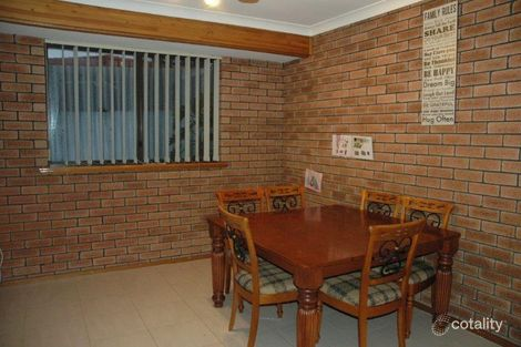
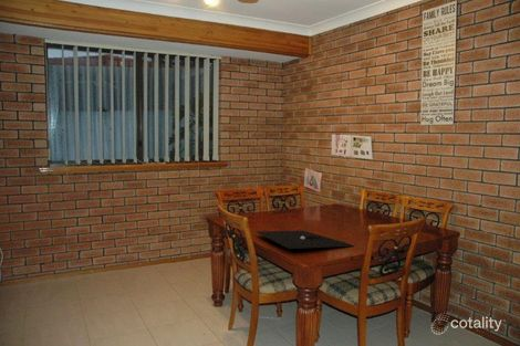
+ placemat (302, 238)
